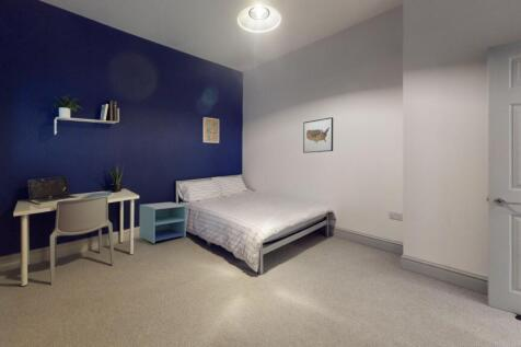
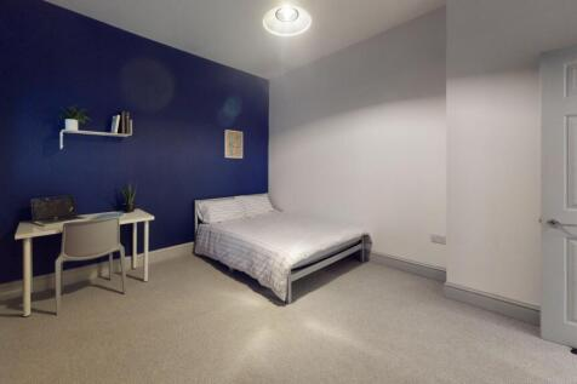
- nightstand (162, 220)
- wall art (317, 136)
